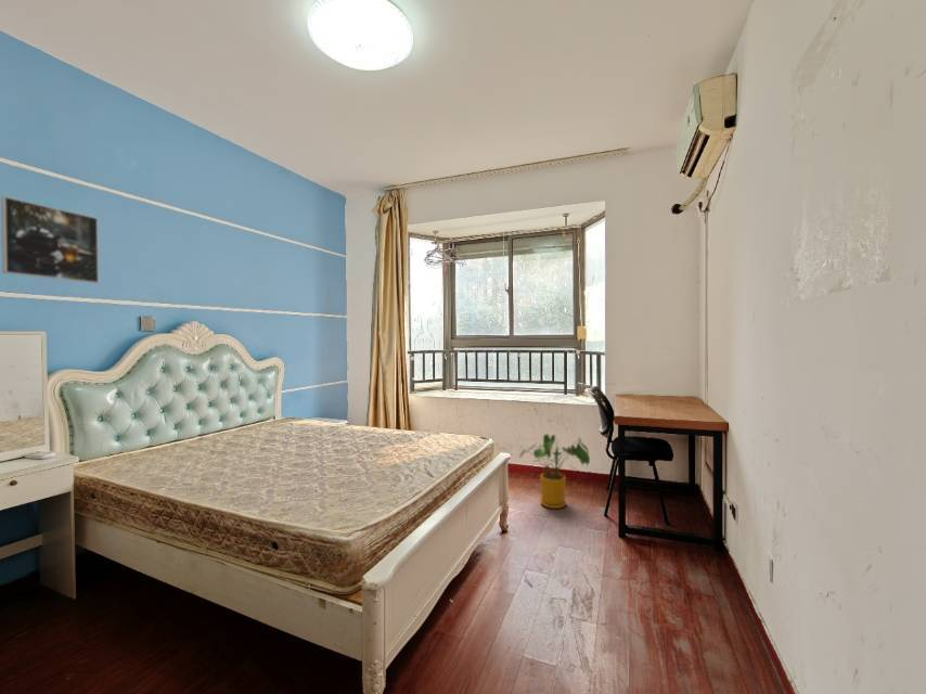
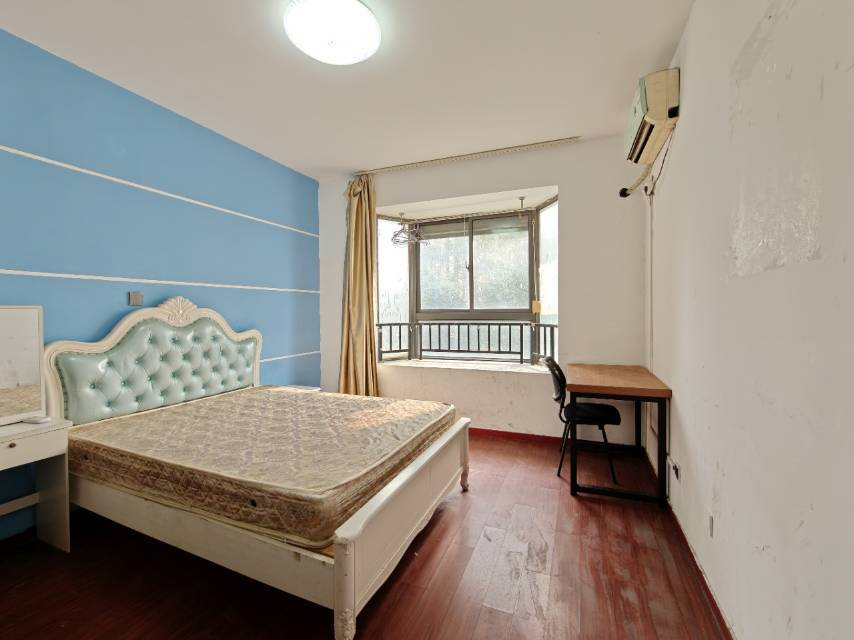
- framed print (53, 243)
- house plant (555, 468)
